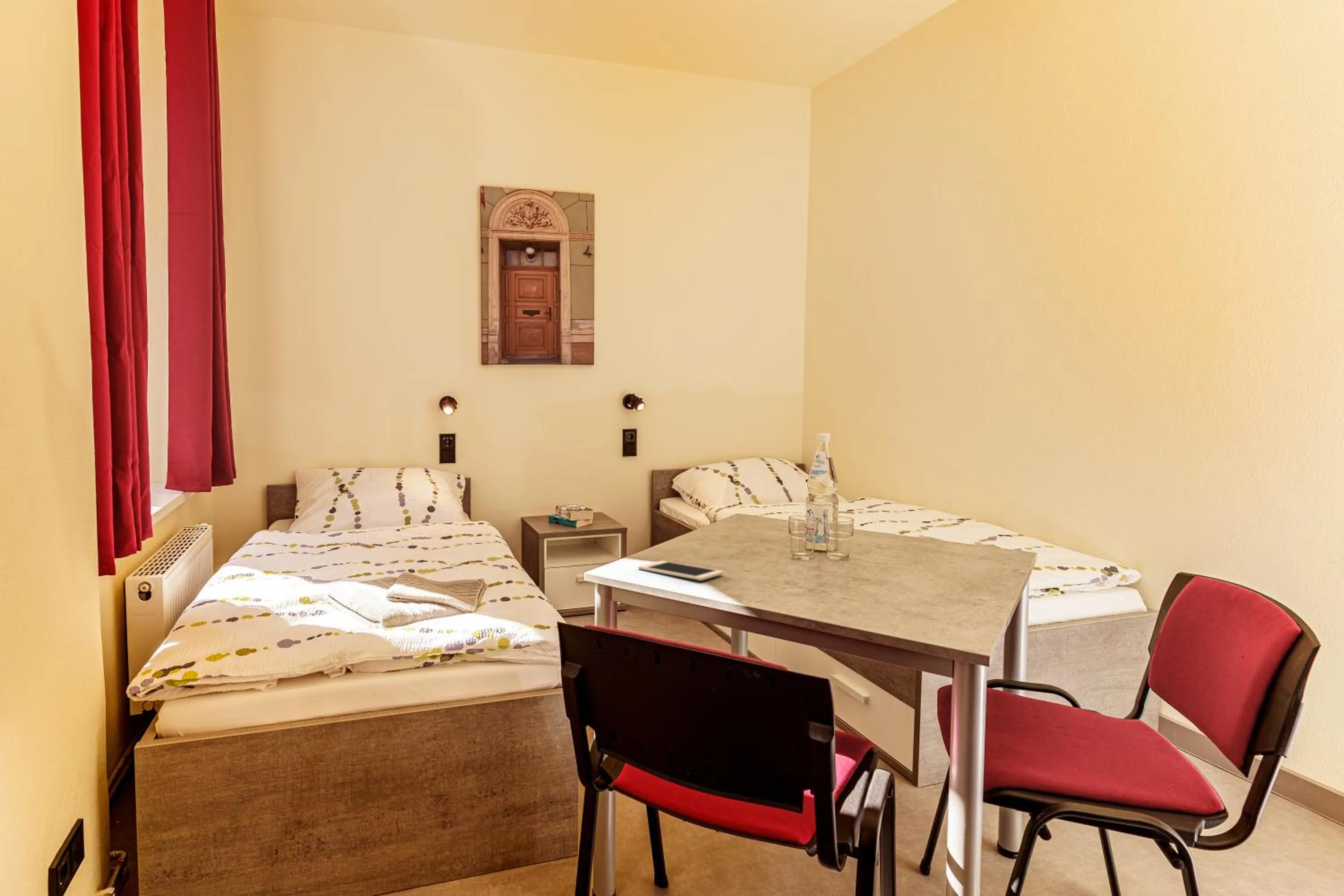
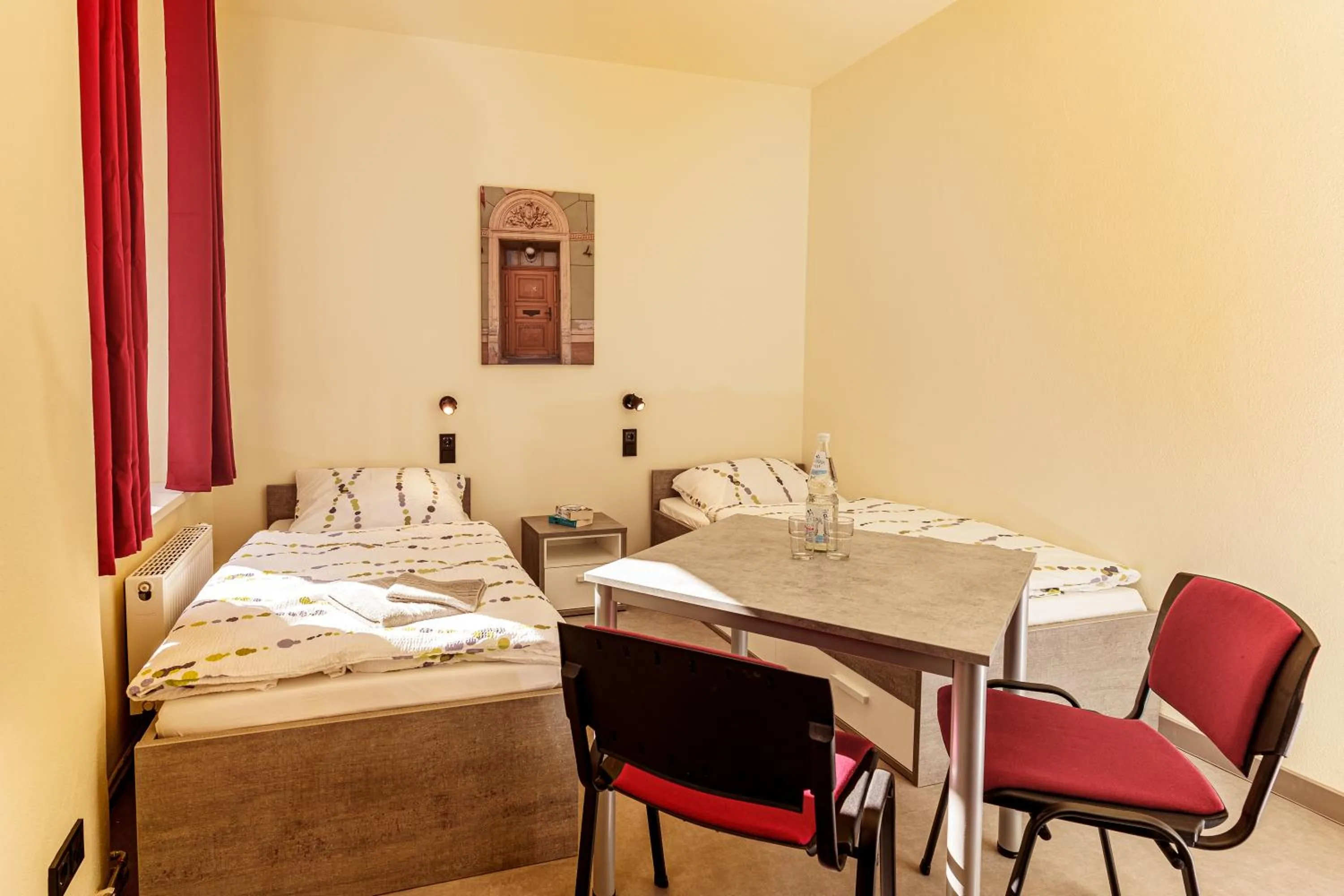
- cell phone (680, 570)
